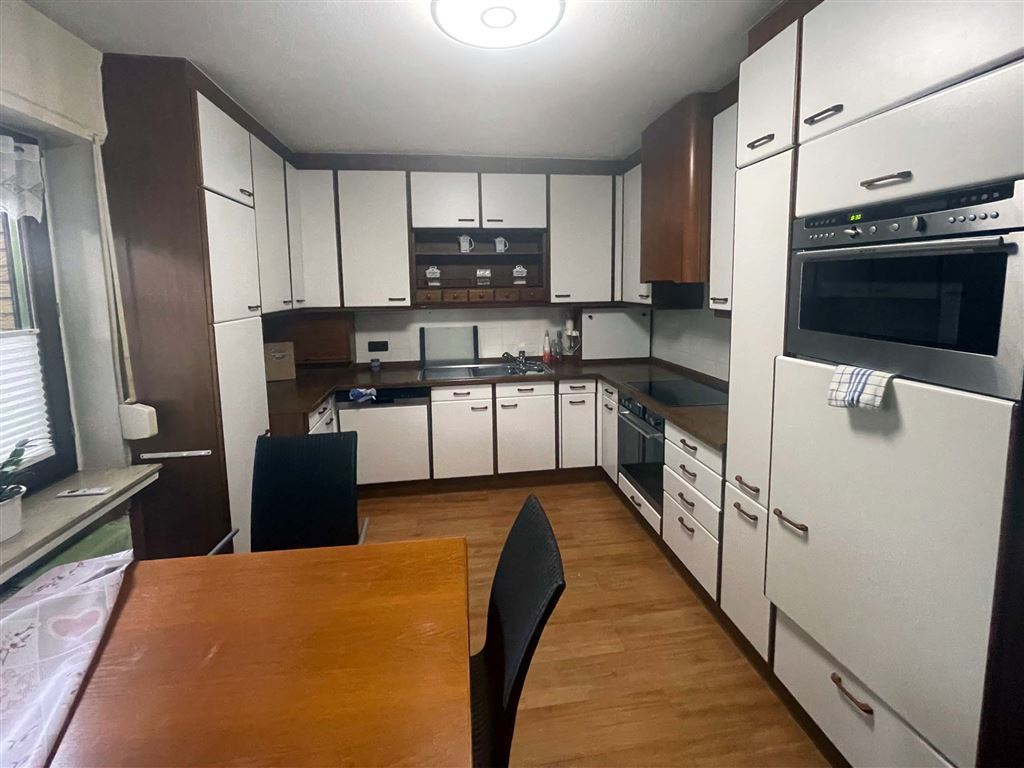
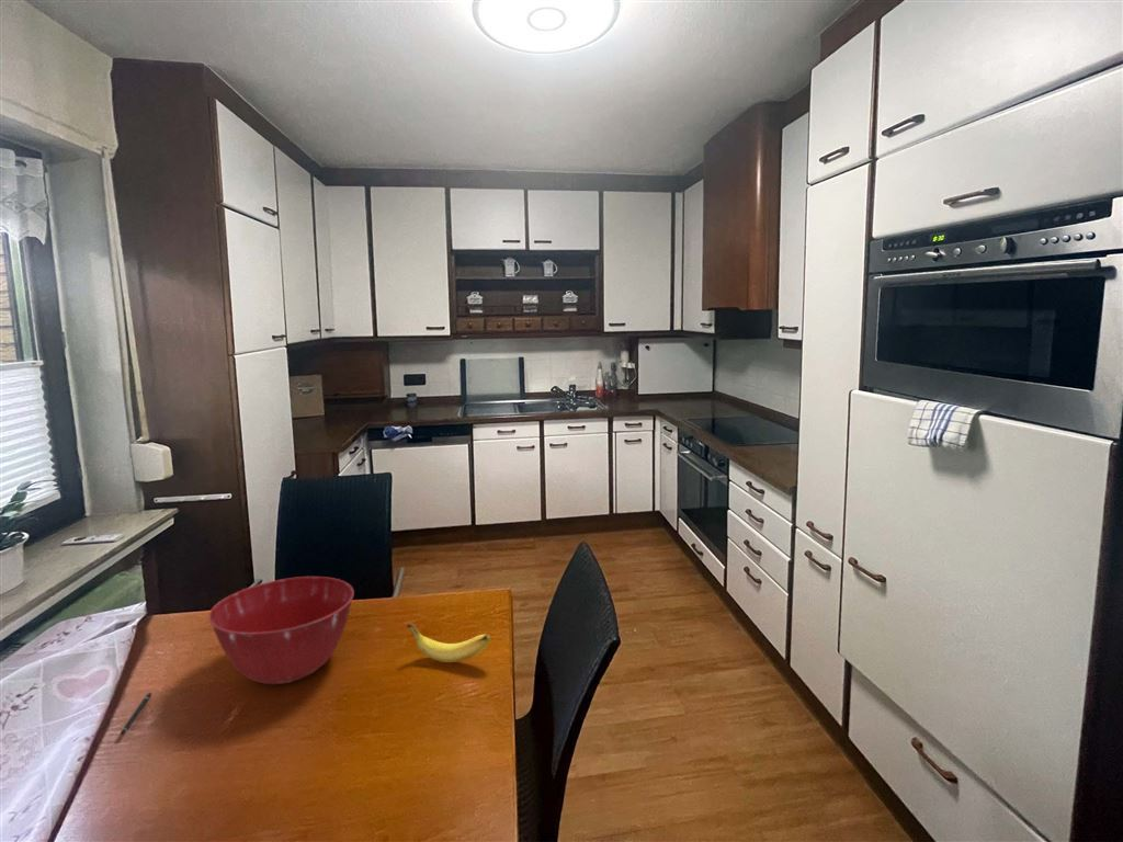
+ banana (449, 644)
+ pen (137, 710)
+ mixing bowl (286, 634)
